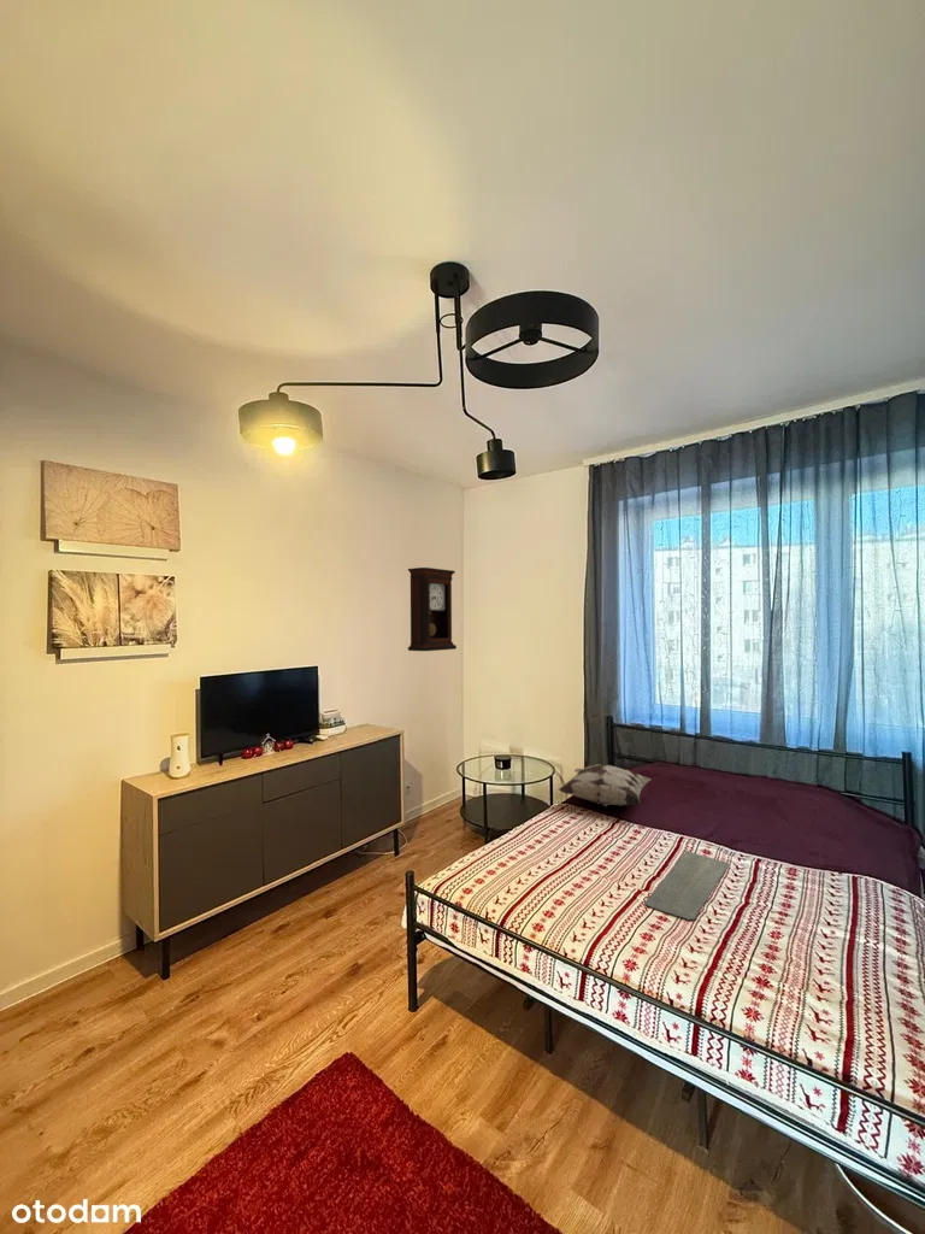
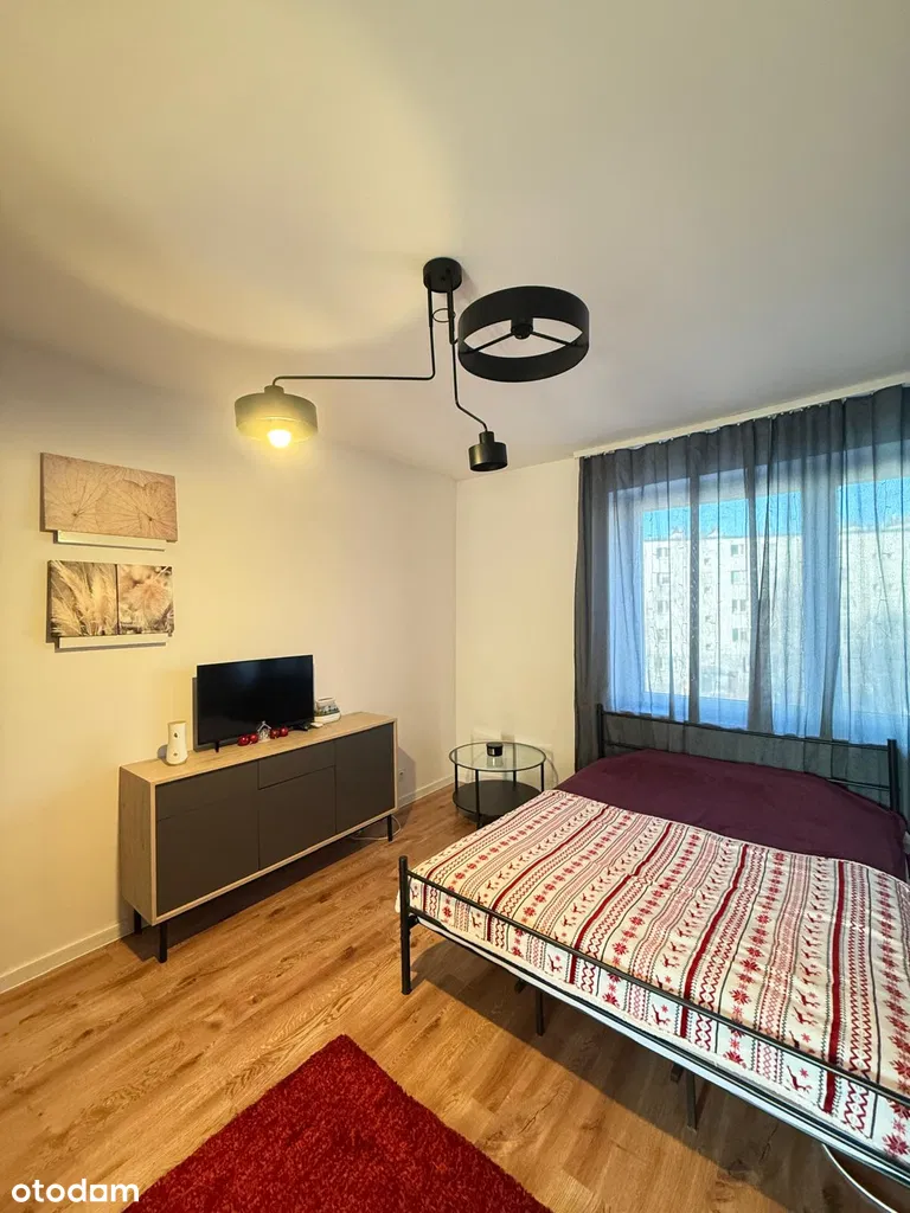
- pendulum clock (434, 610)
- decorative pillow (605, 783)
- bath mat (689, 881)
